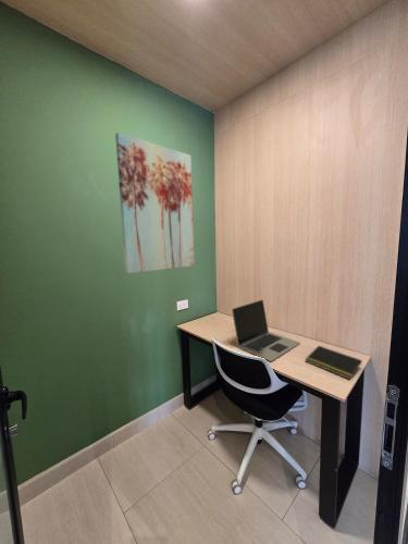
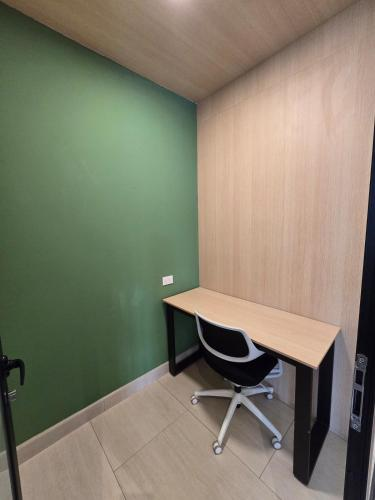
- wall art (160, 209)
- laptop (265, 325)
- notepad (332, 360)
